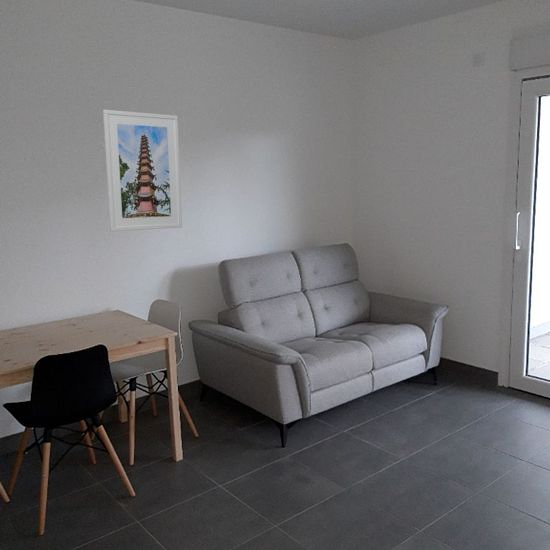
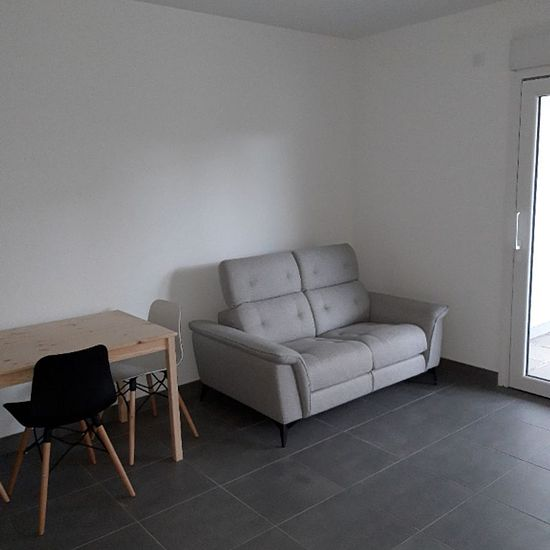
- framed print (144, 171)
